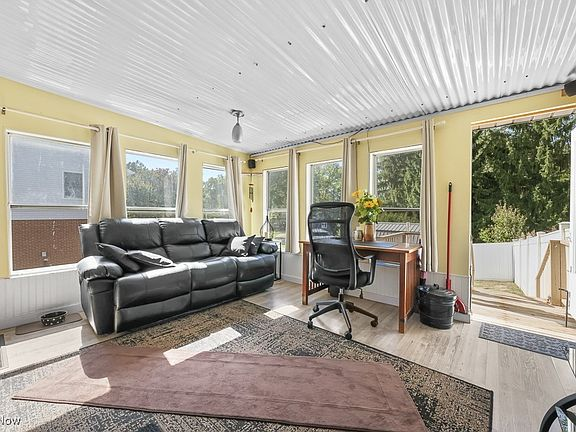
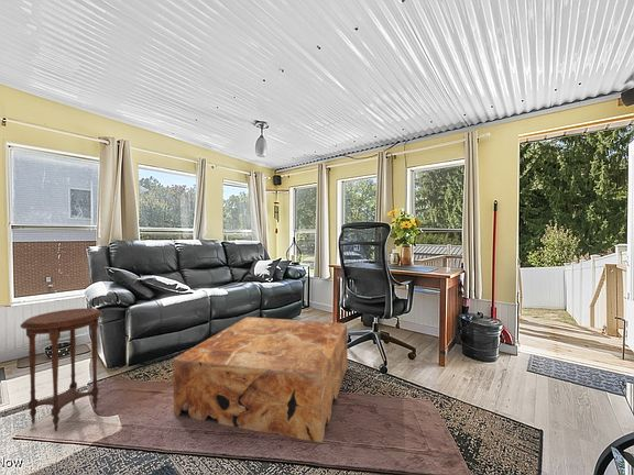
+ coffee table (274, 363)
+ side table (57, 365)
